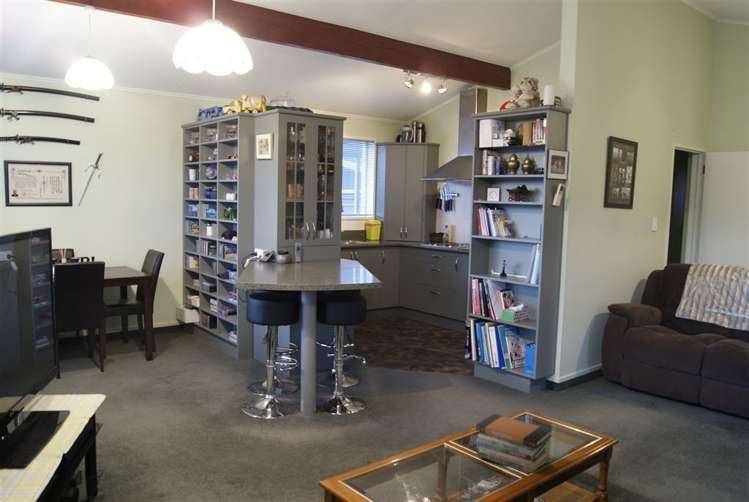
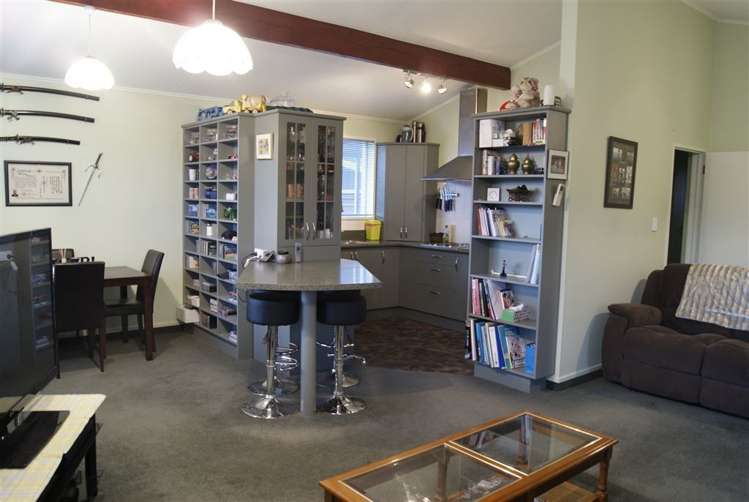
- book stack (512, 442)
